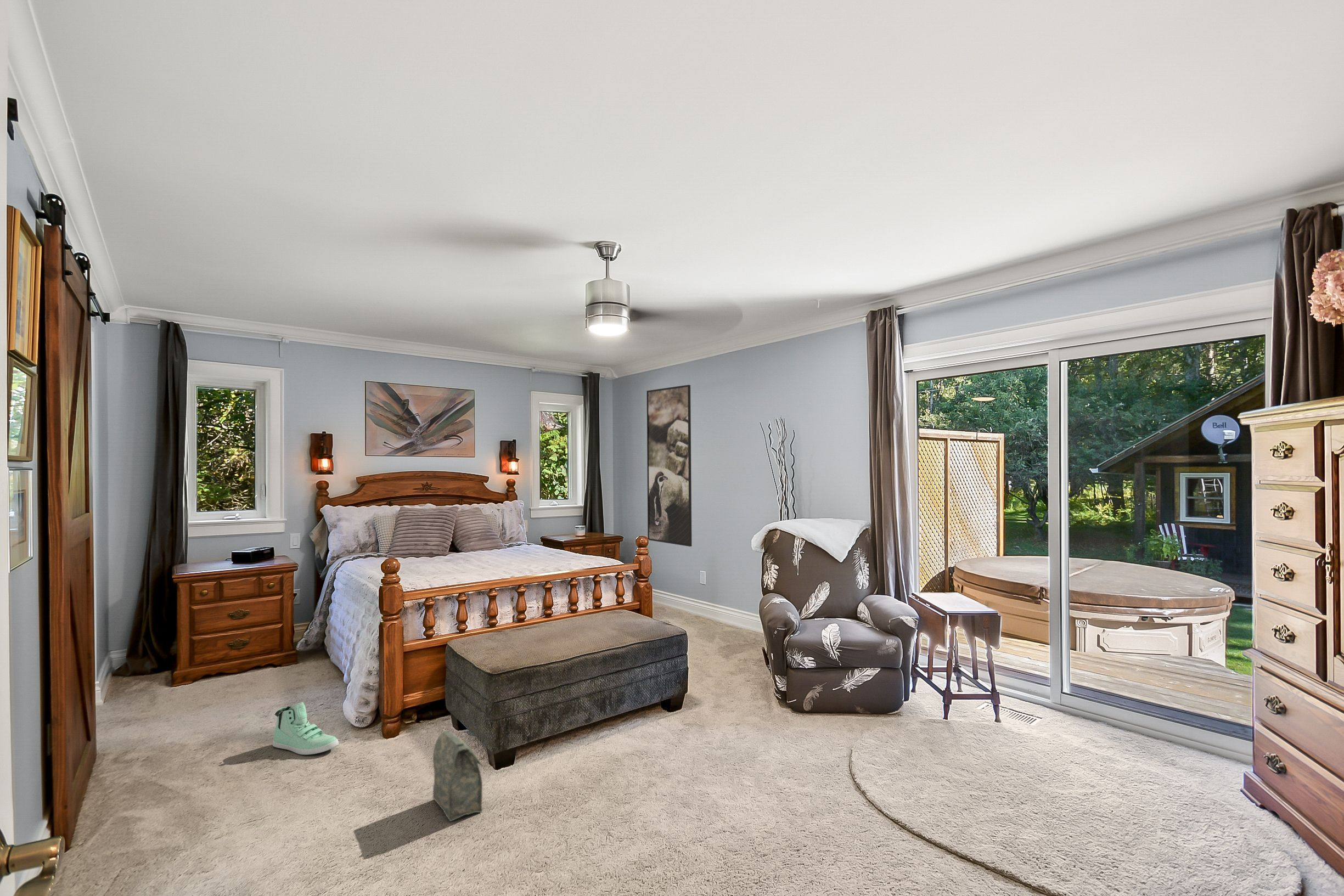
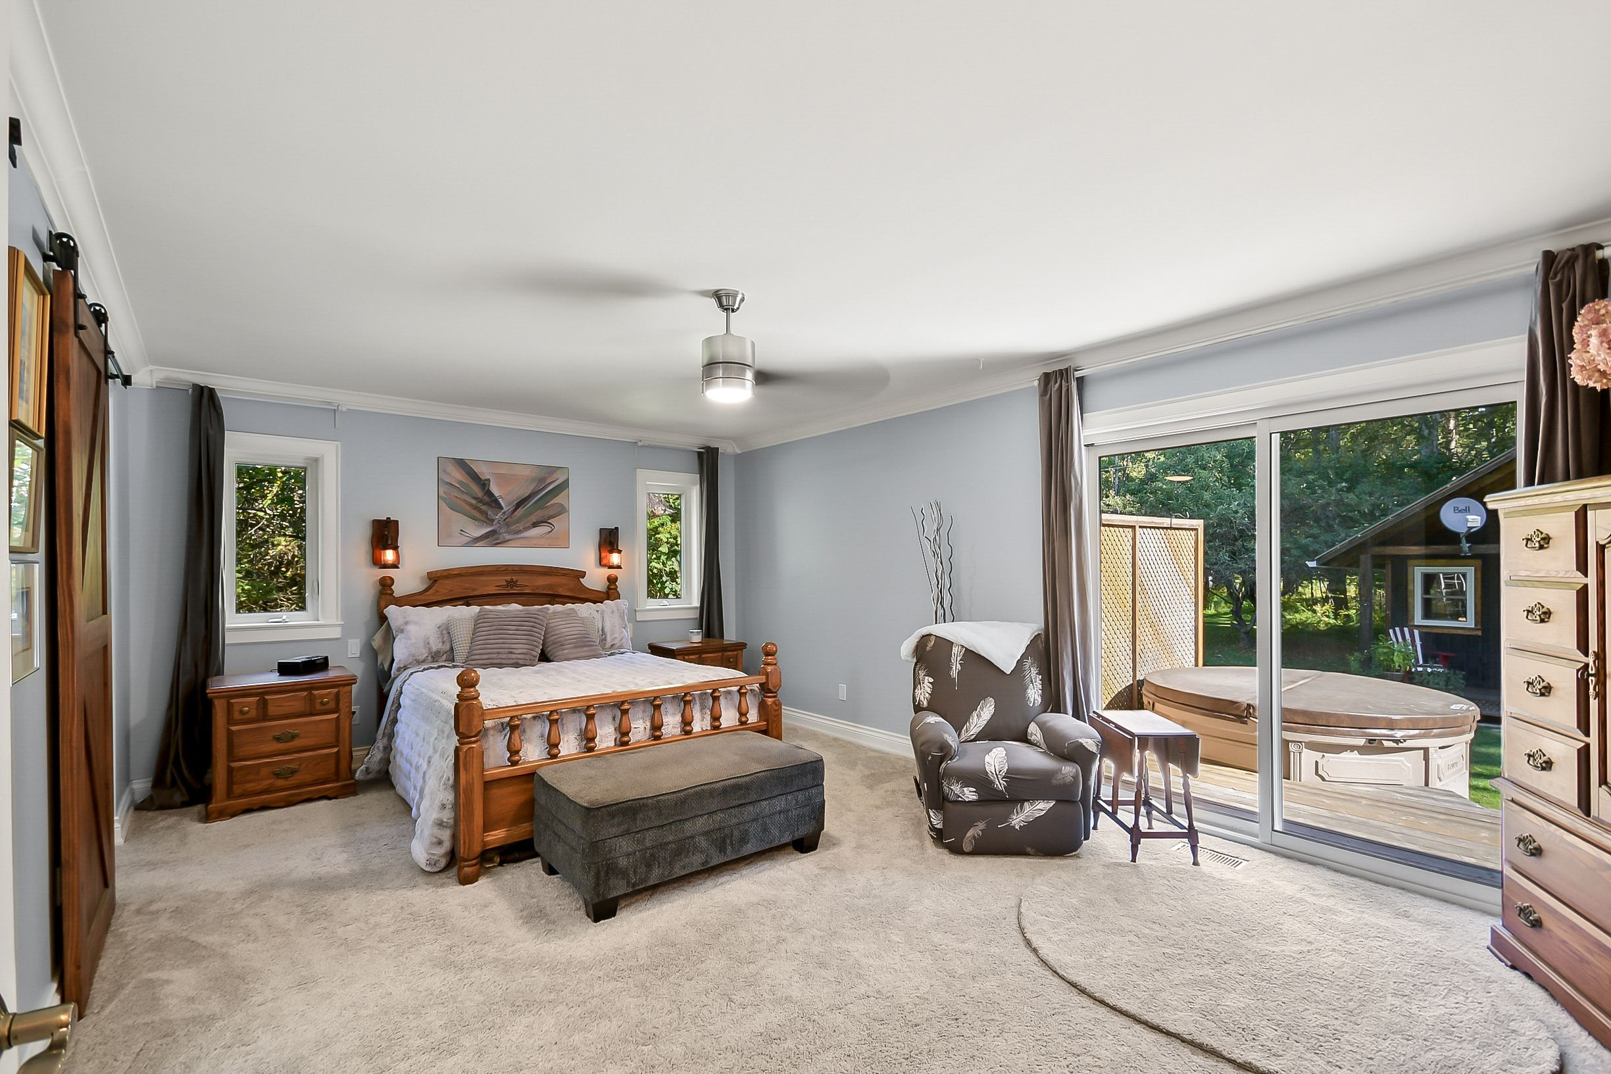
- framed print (668, 465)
- bag (458, 770)
- sneaker (305, 726)
